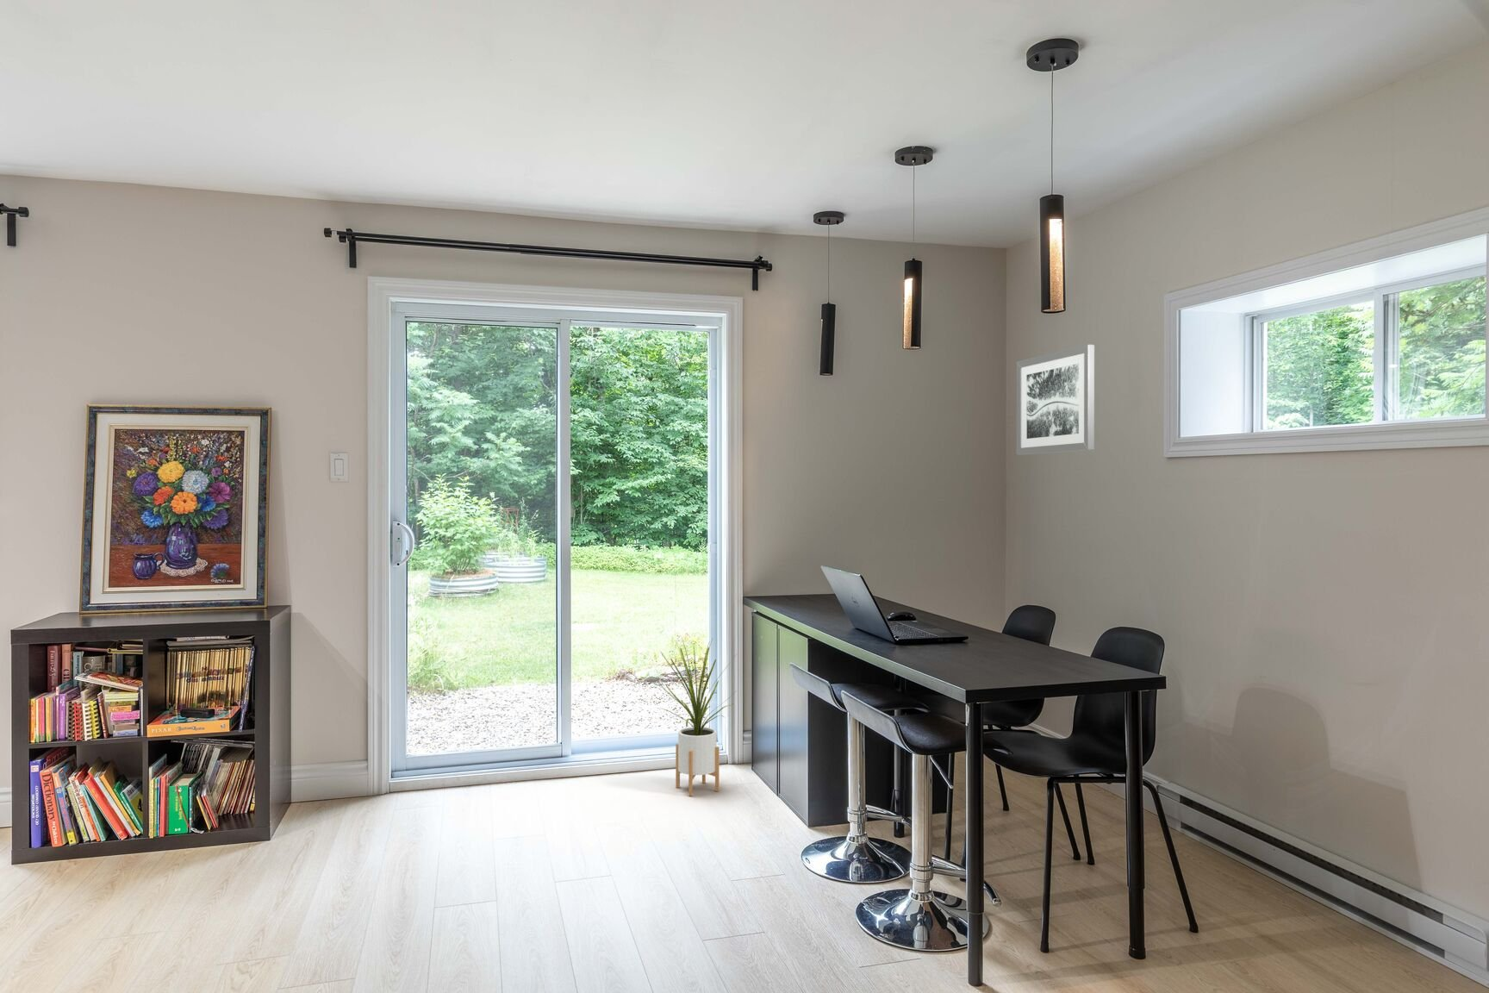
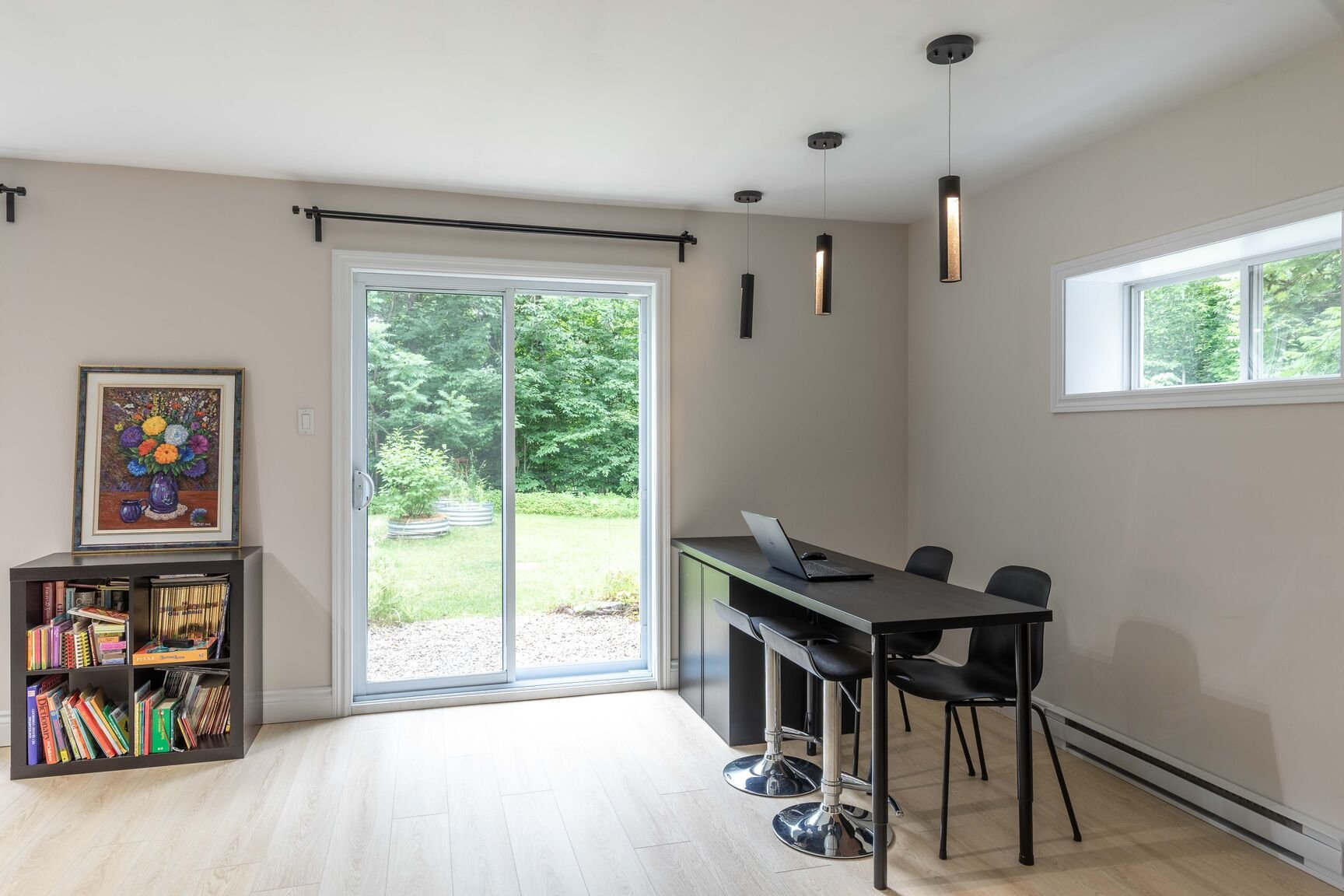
- wall art (1052, 402)
- house plant (699, 713)
